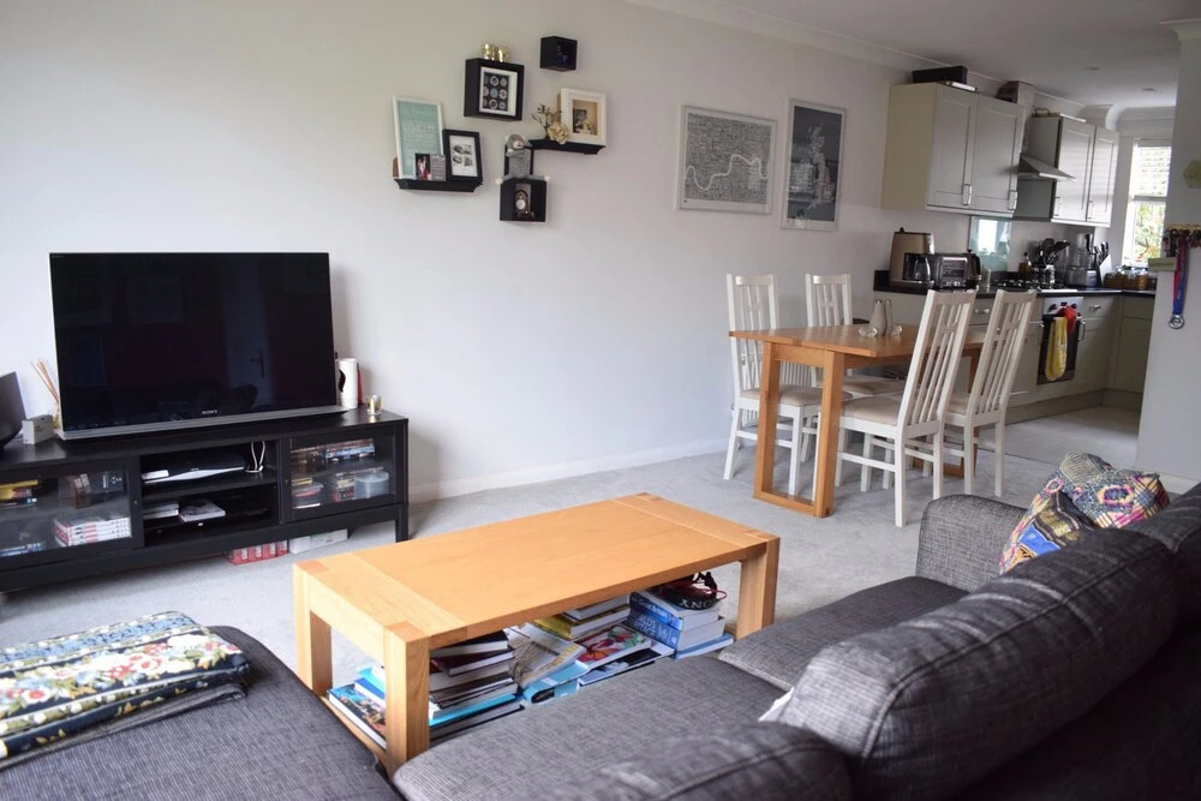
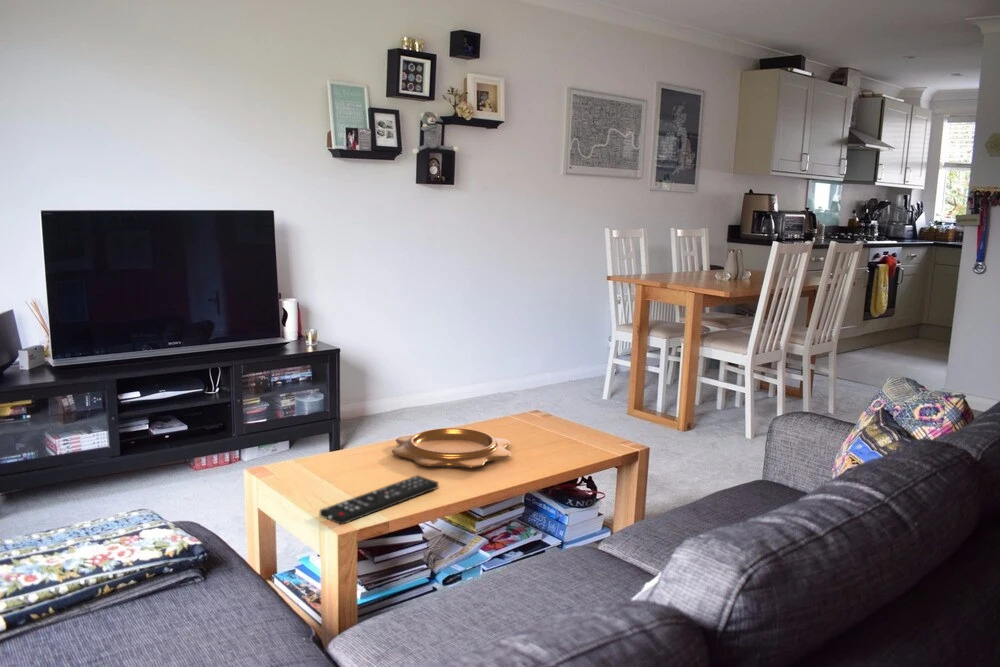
+ remote control (381, 497)
+ decorative bowl (452, 446)
